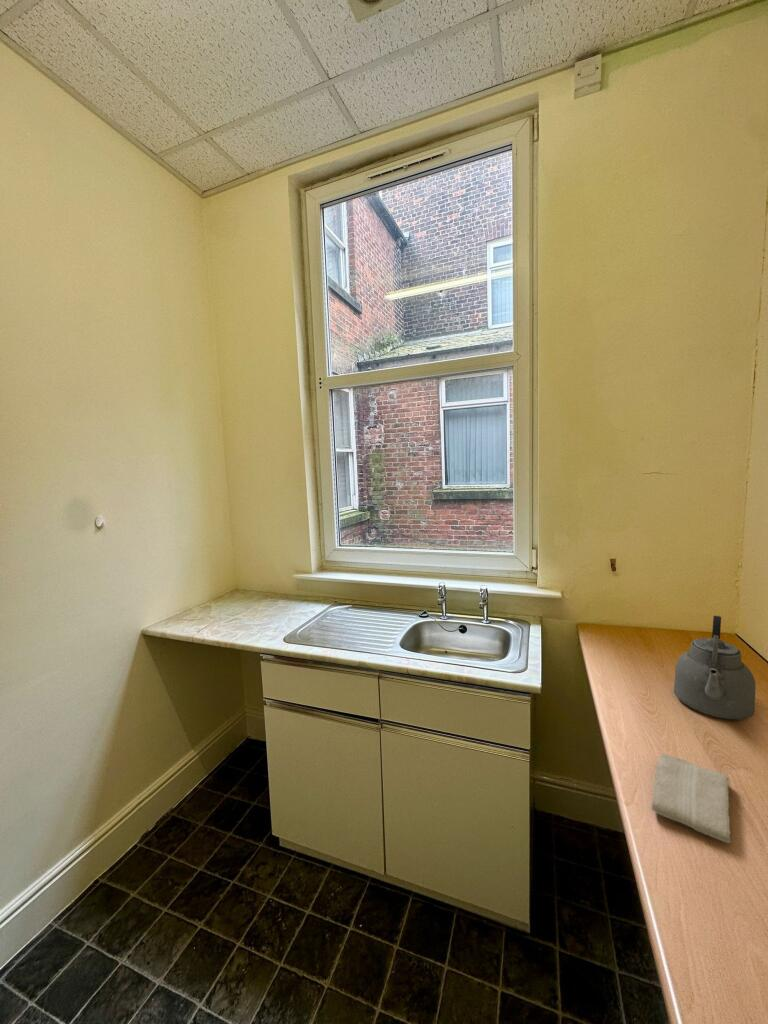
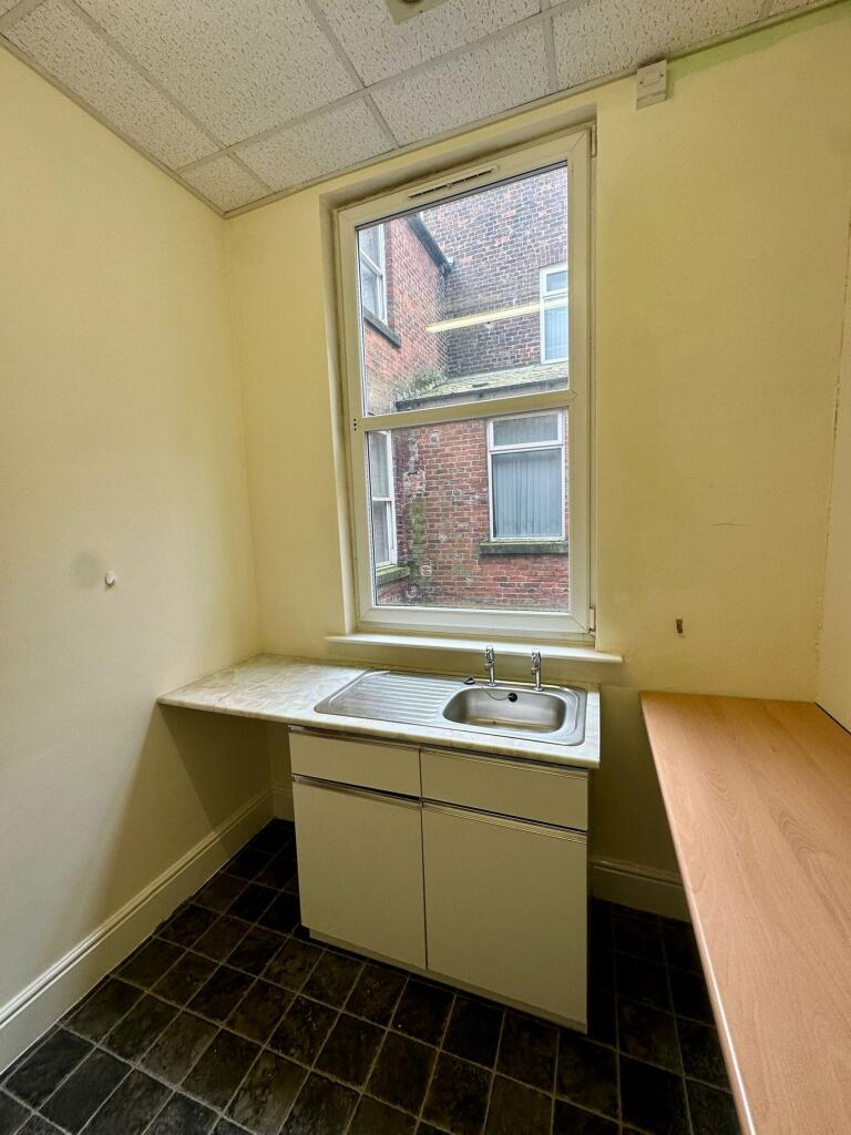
- kettle (714, 666)
- washcloth (690, 791)
